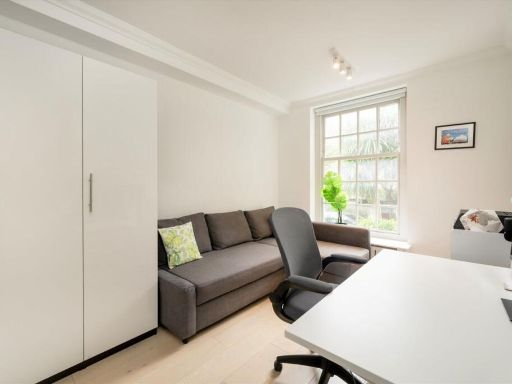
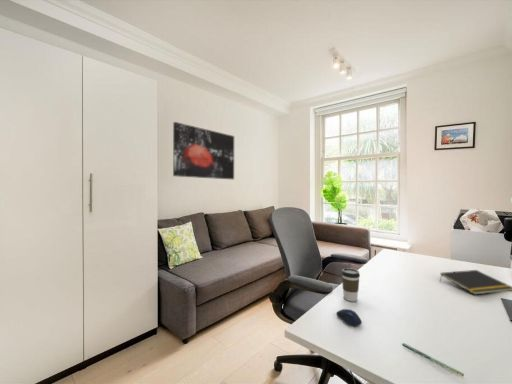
+ computer mouse (349, 314)
+ coffee cup (350, 284)
+ wall art (207, 153)
+ pen (430, 358)
+ notepad (475, 281)
